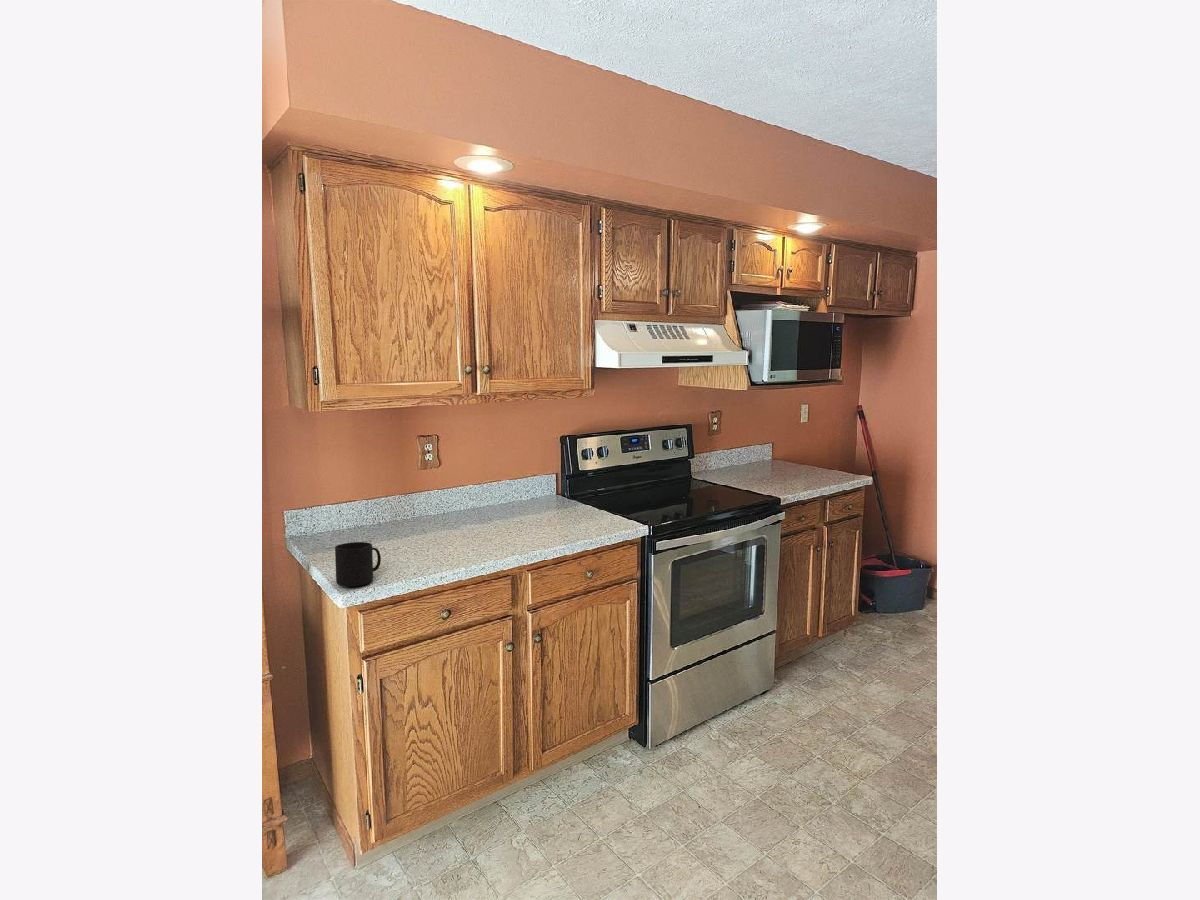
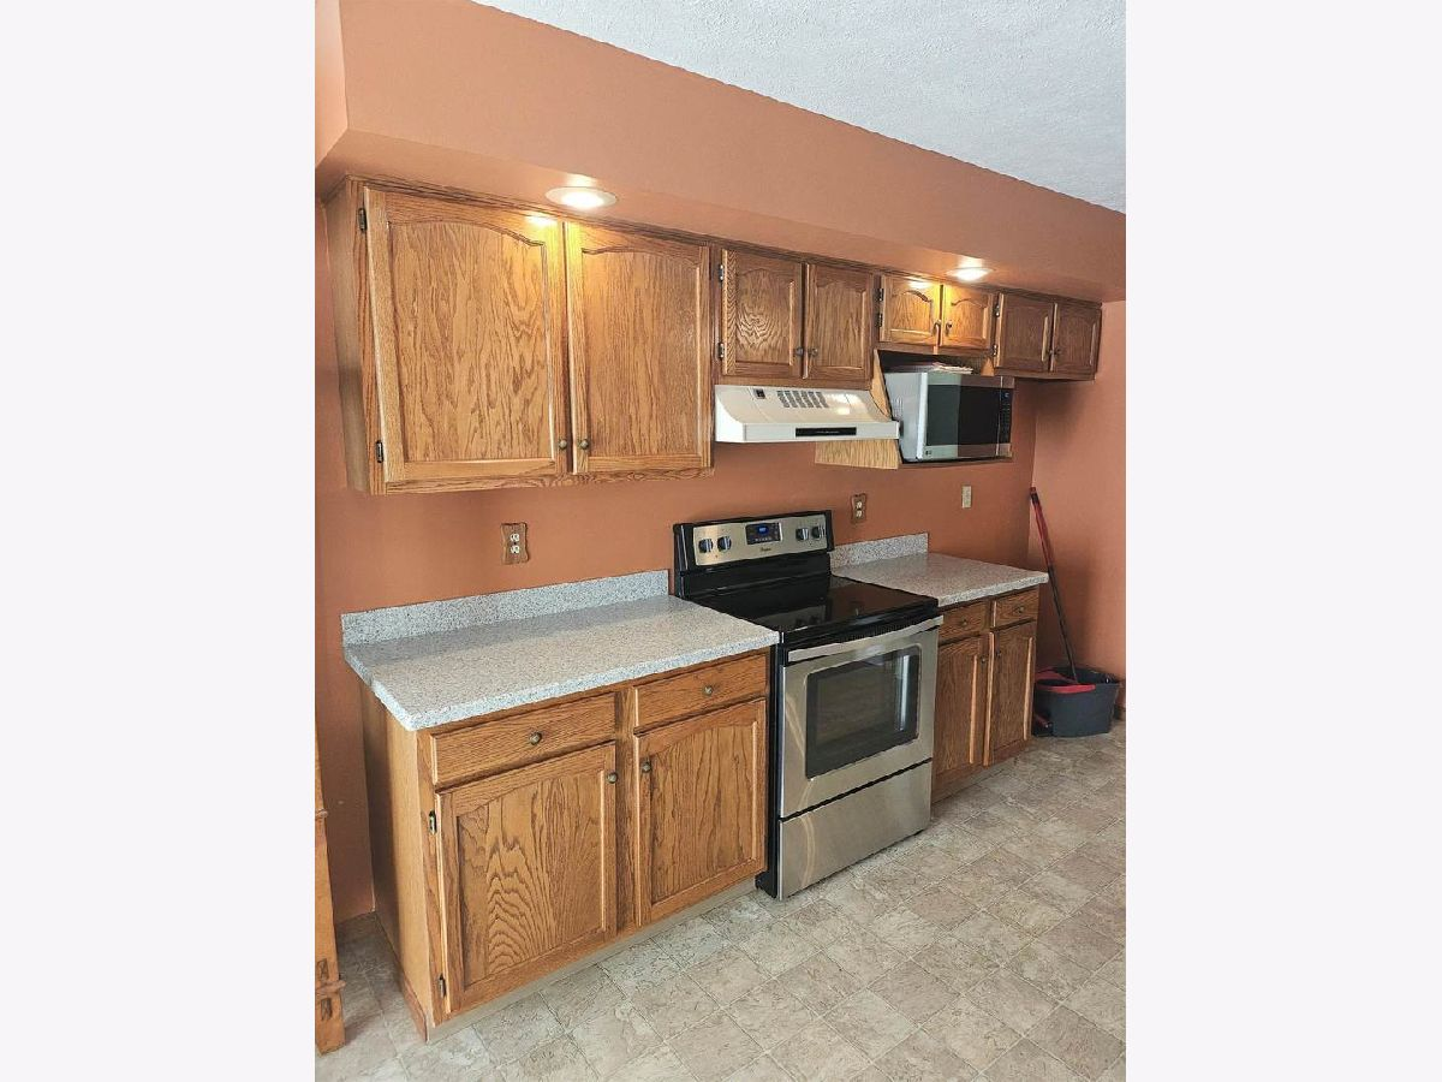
- mug (359, 563)
